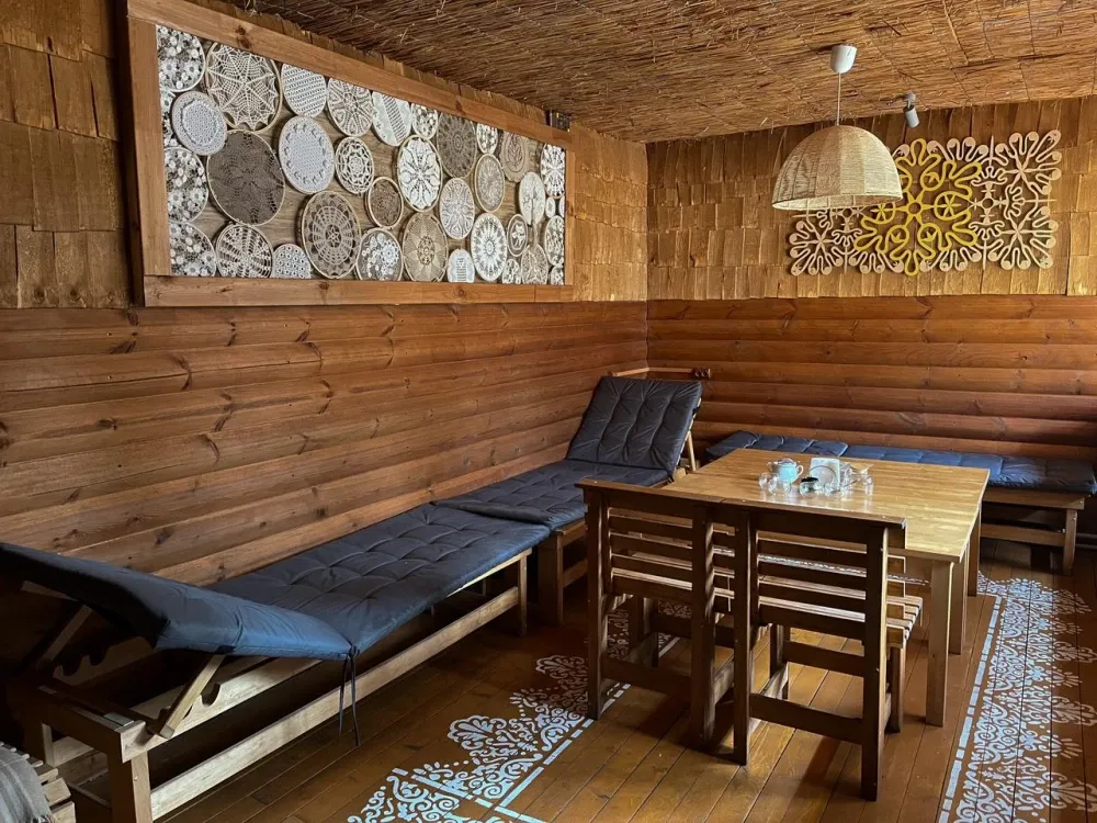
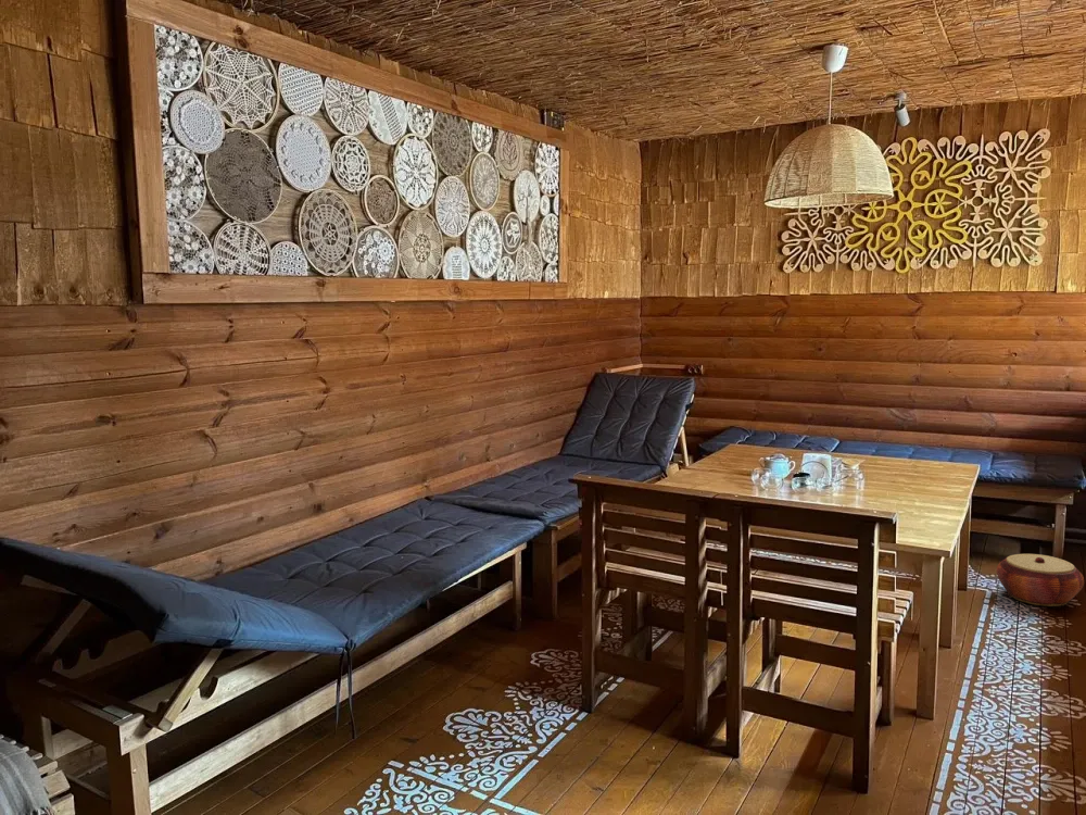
+ woven basket (1038, 577)
